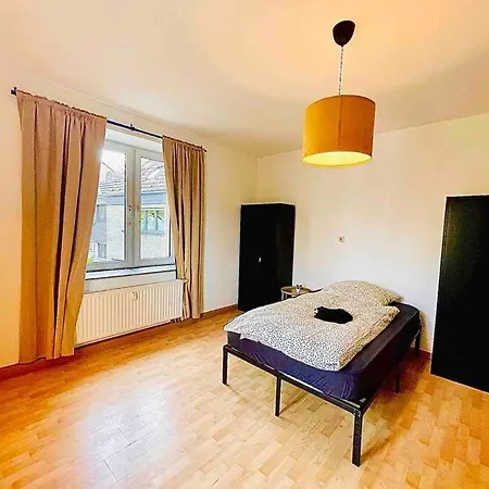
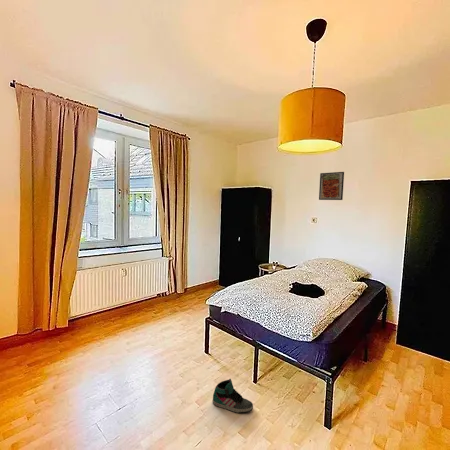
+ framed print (331, 186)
+ sneaker (232, 393)
